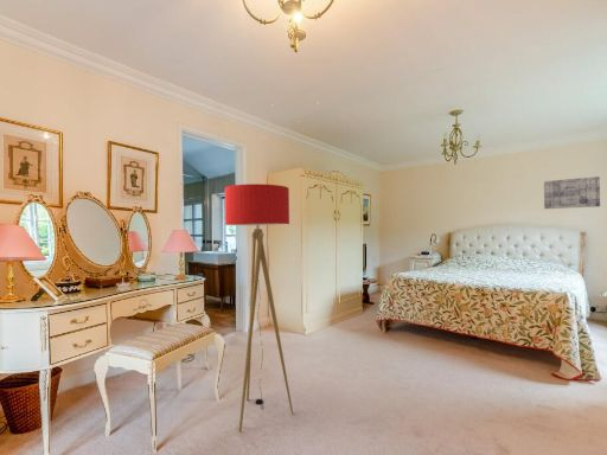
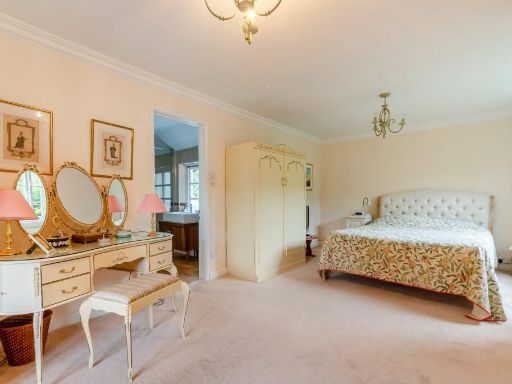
- floor lamp (260, 297)
- wall art (570, 193)
